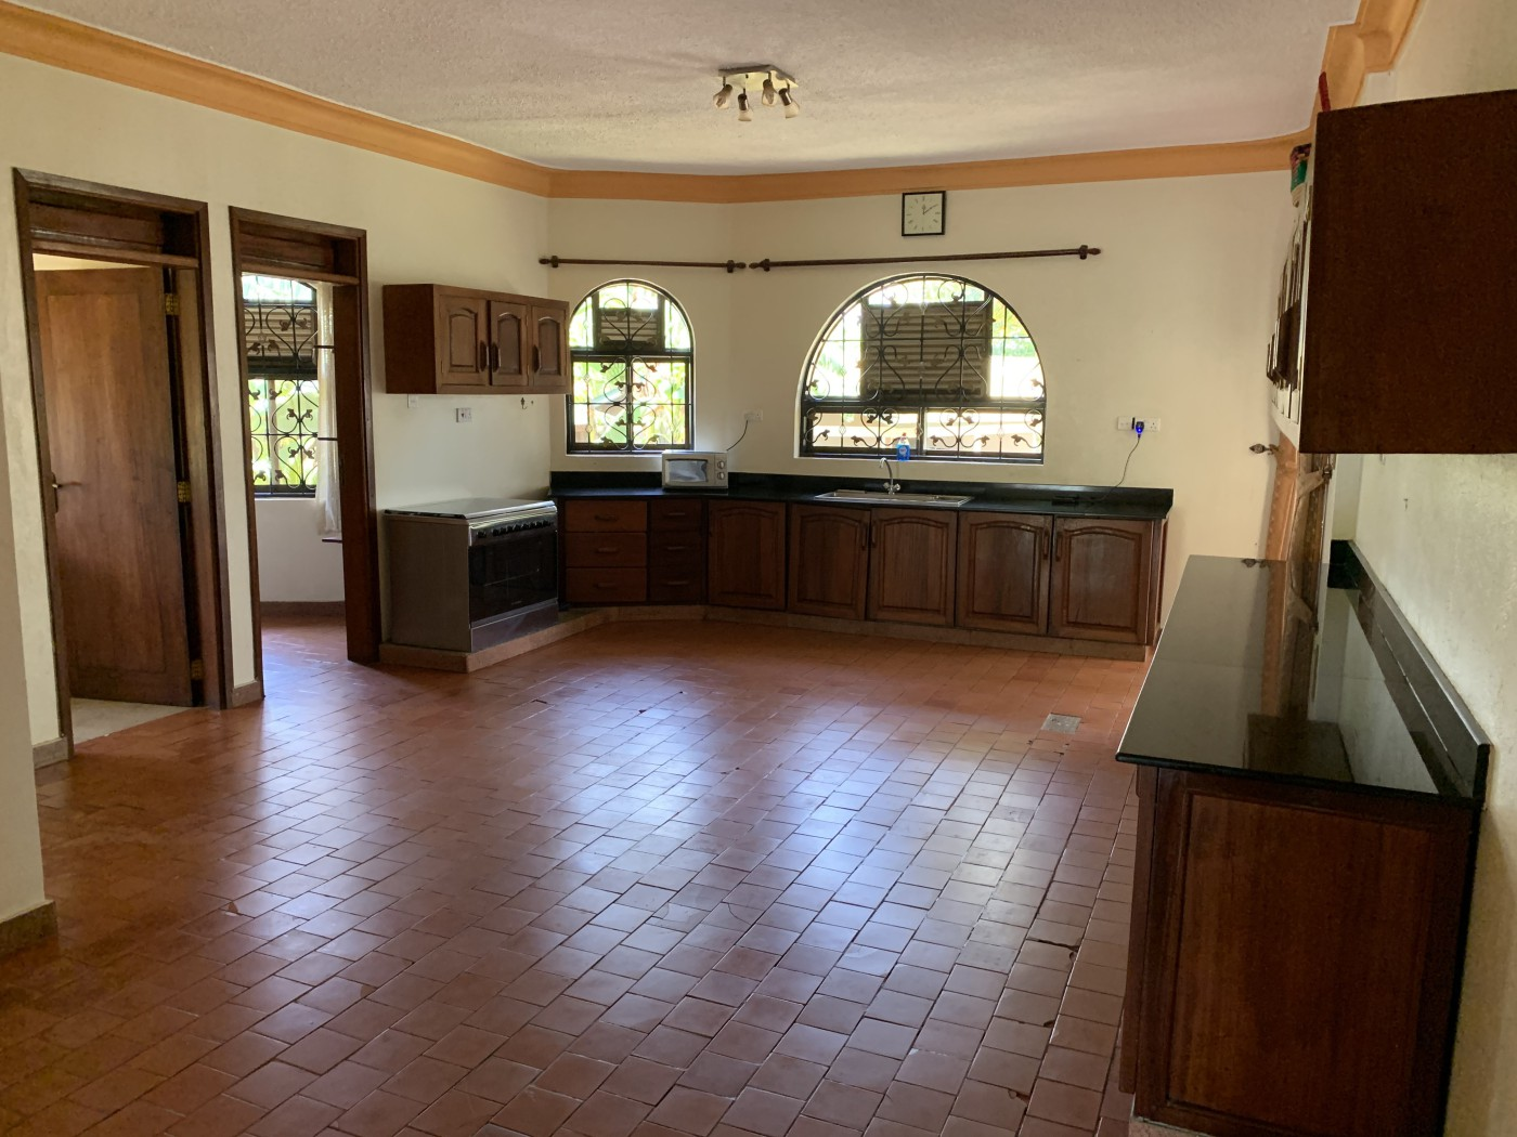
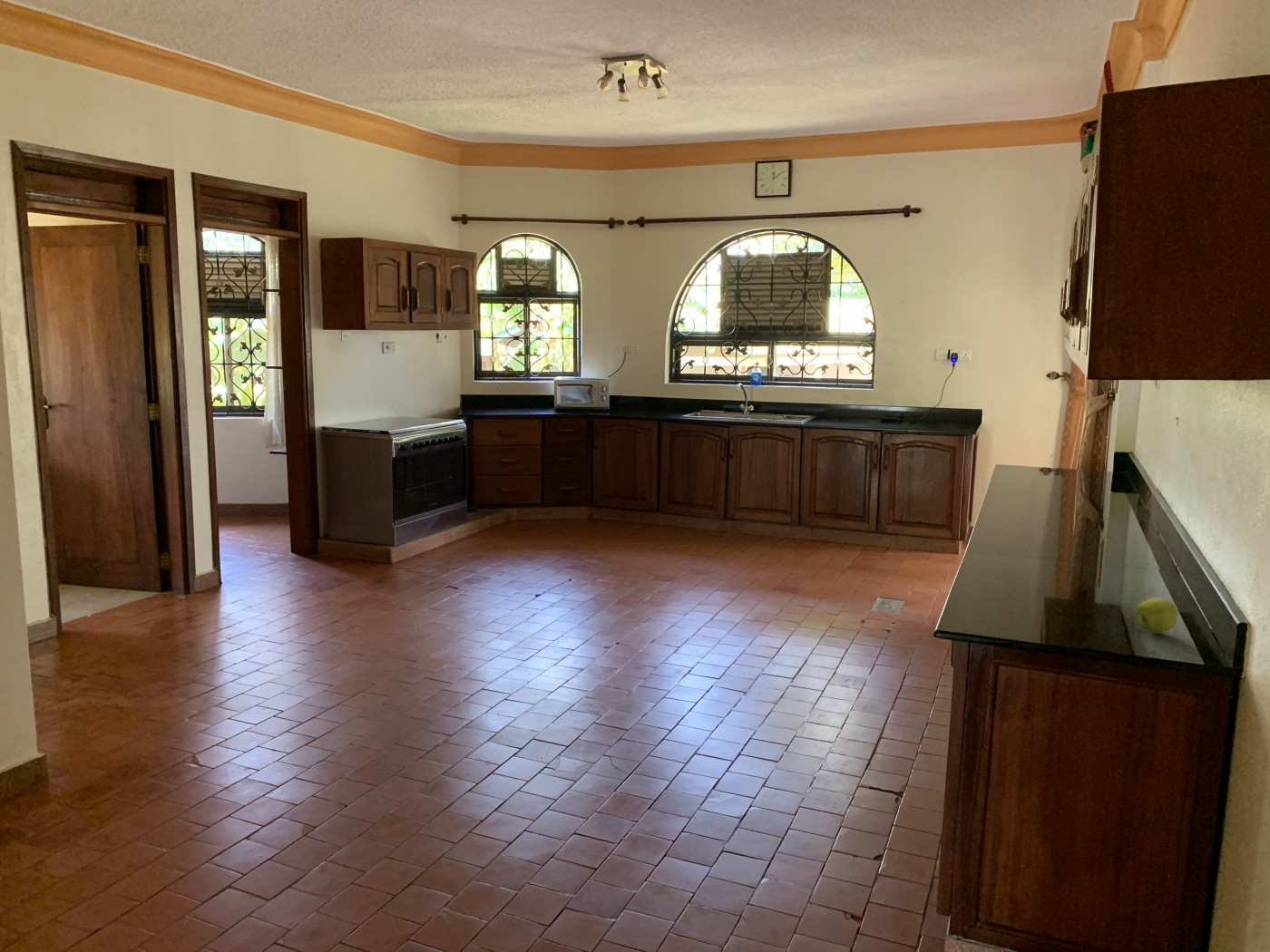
+ apple (1157, 615)
